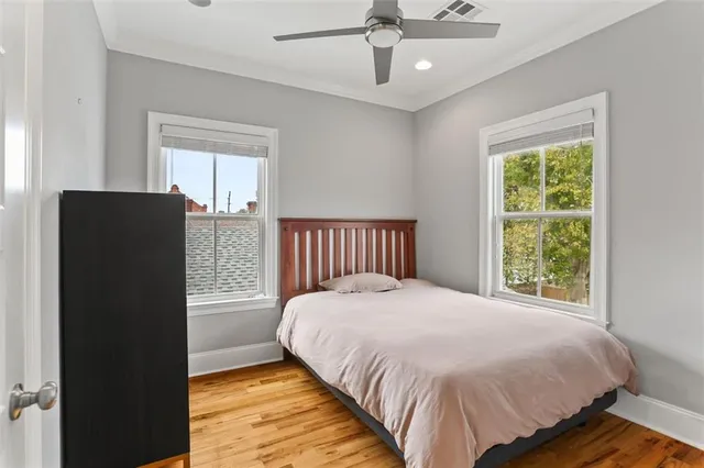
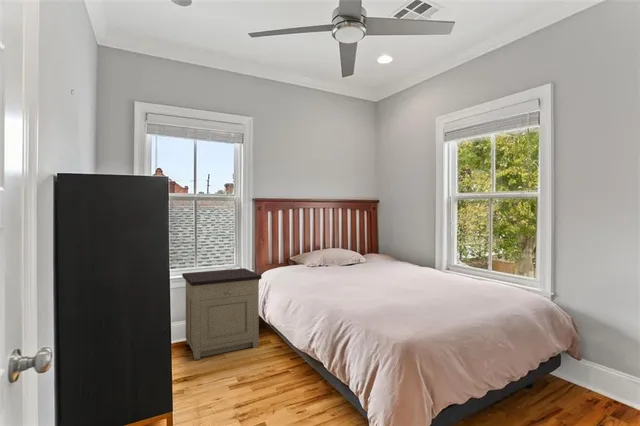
+ nightstand (221, 309)
